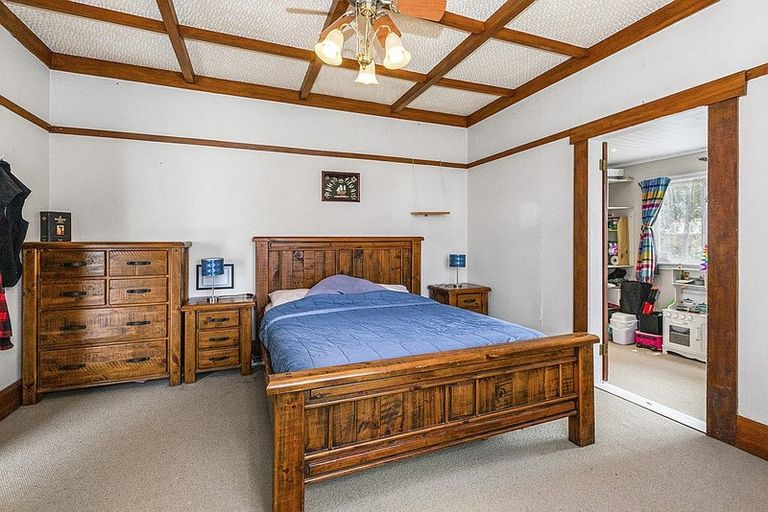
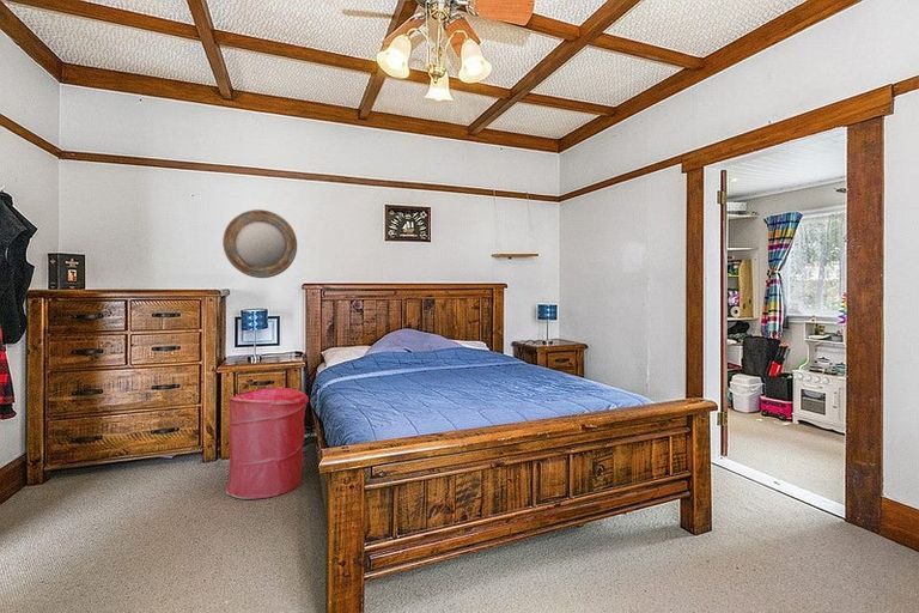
+ laundry hamper (268, 438)
+ home mirror (261, 243)
